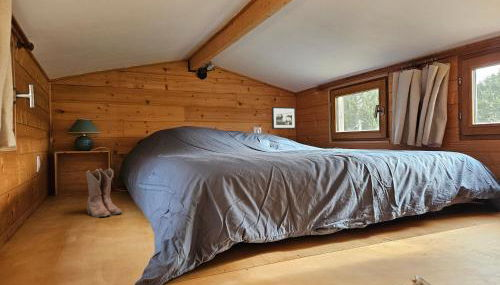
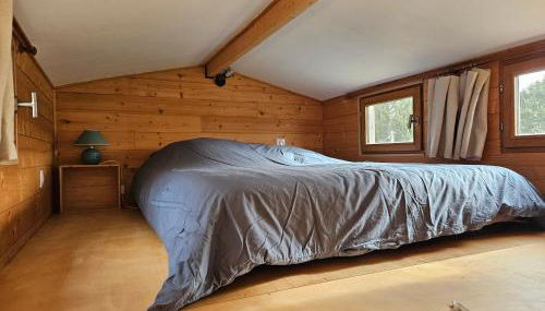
- picture frame (283, 118)
- boots (103, 191)
